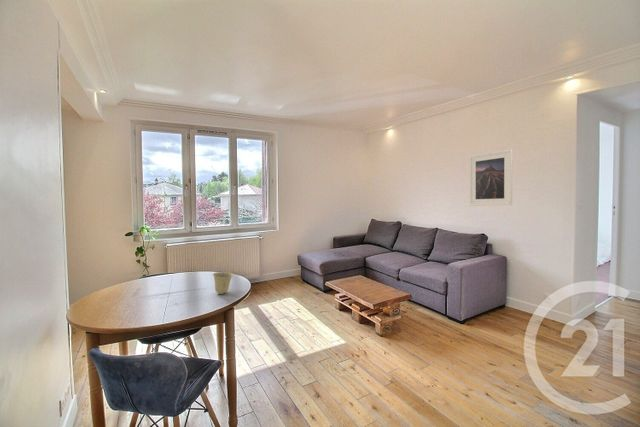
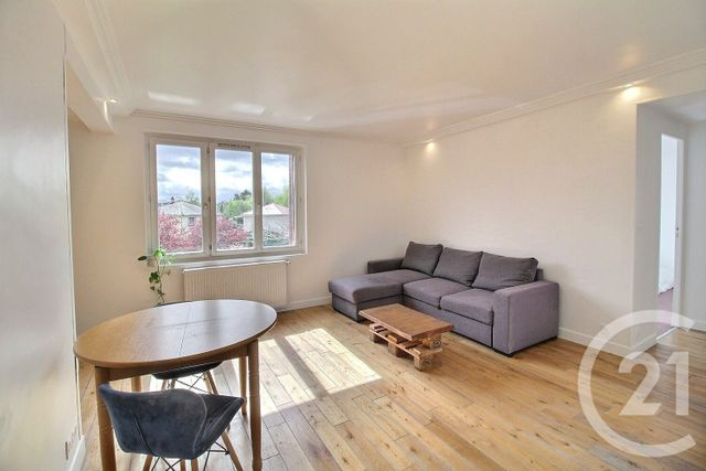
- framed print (489, 179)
- cup (223, 283)
